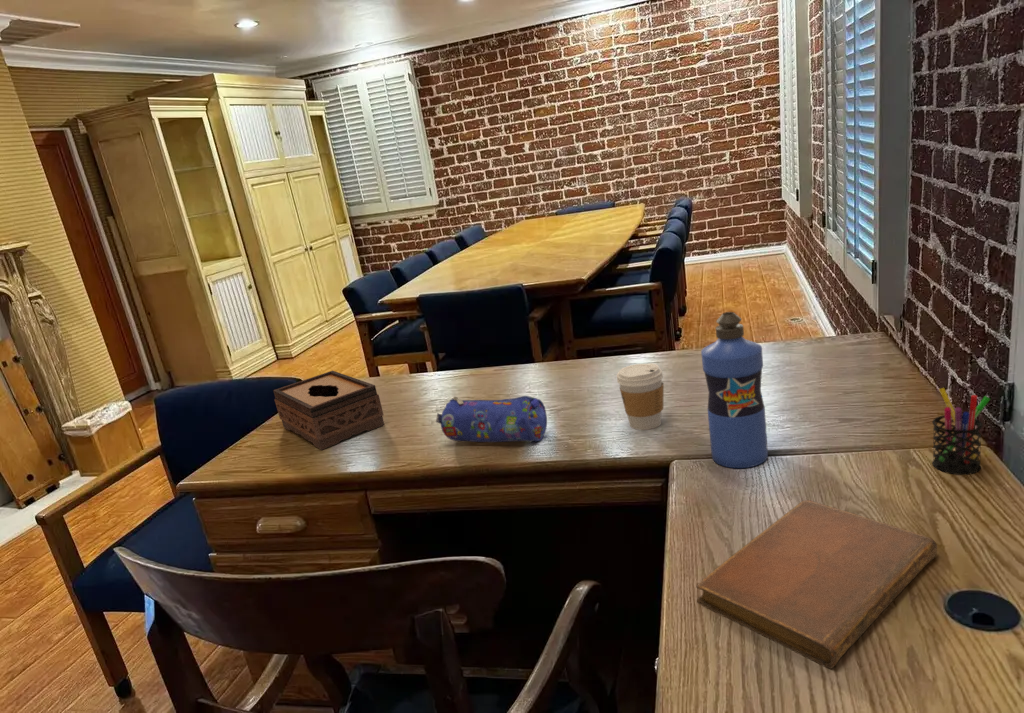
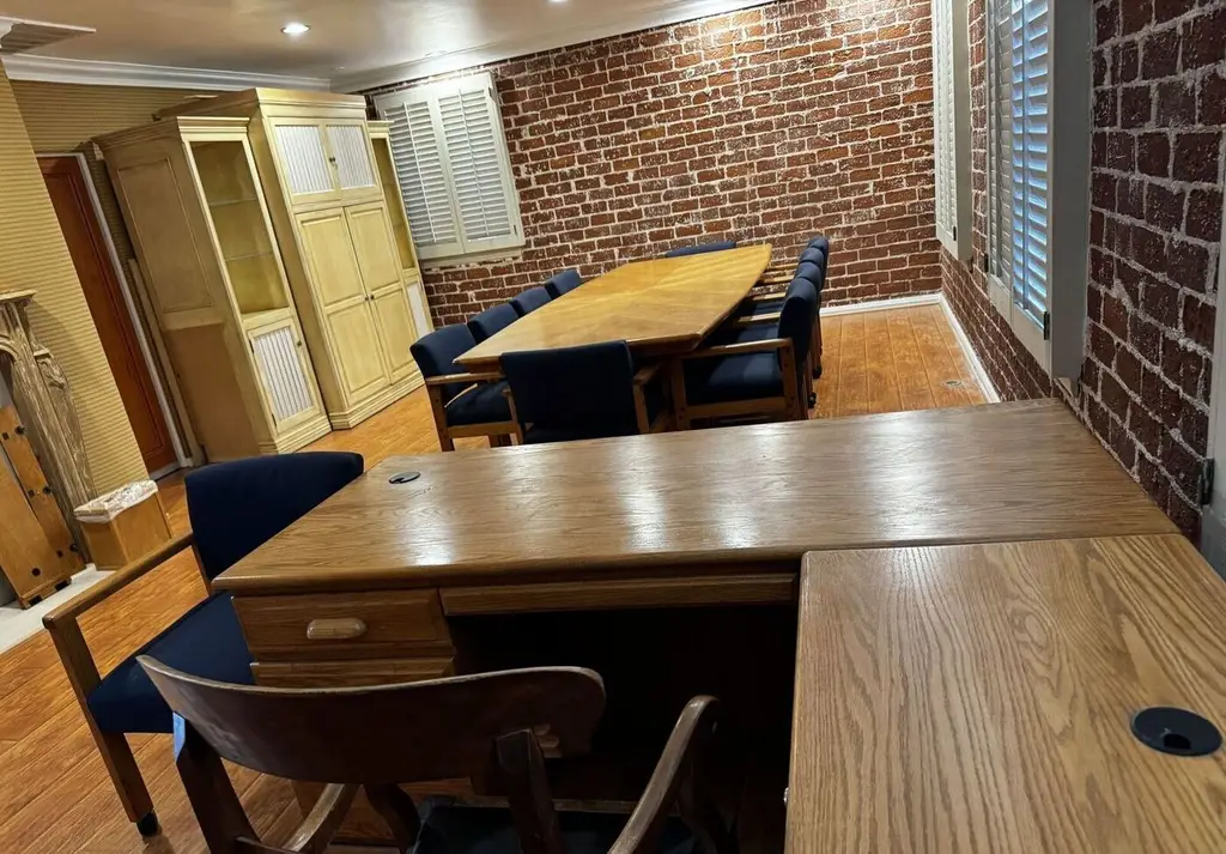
- notebook (816, 571)
- pen holder (963, 428)
- water bottle (734, 386)
- tissue box (327, 407)
- pencil case (492, 418)
- coffee cup (642, 396)
